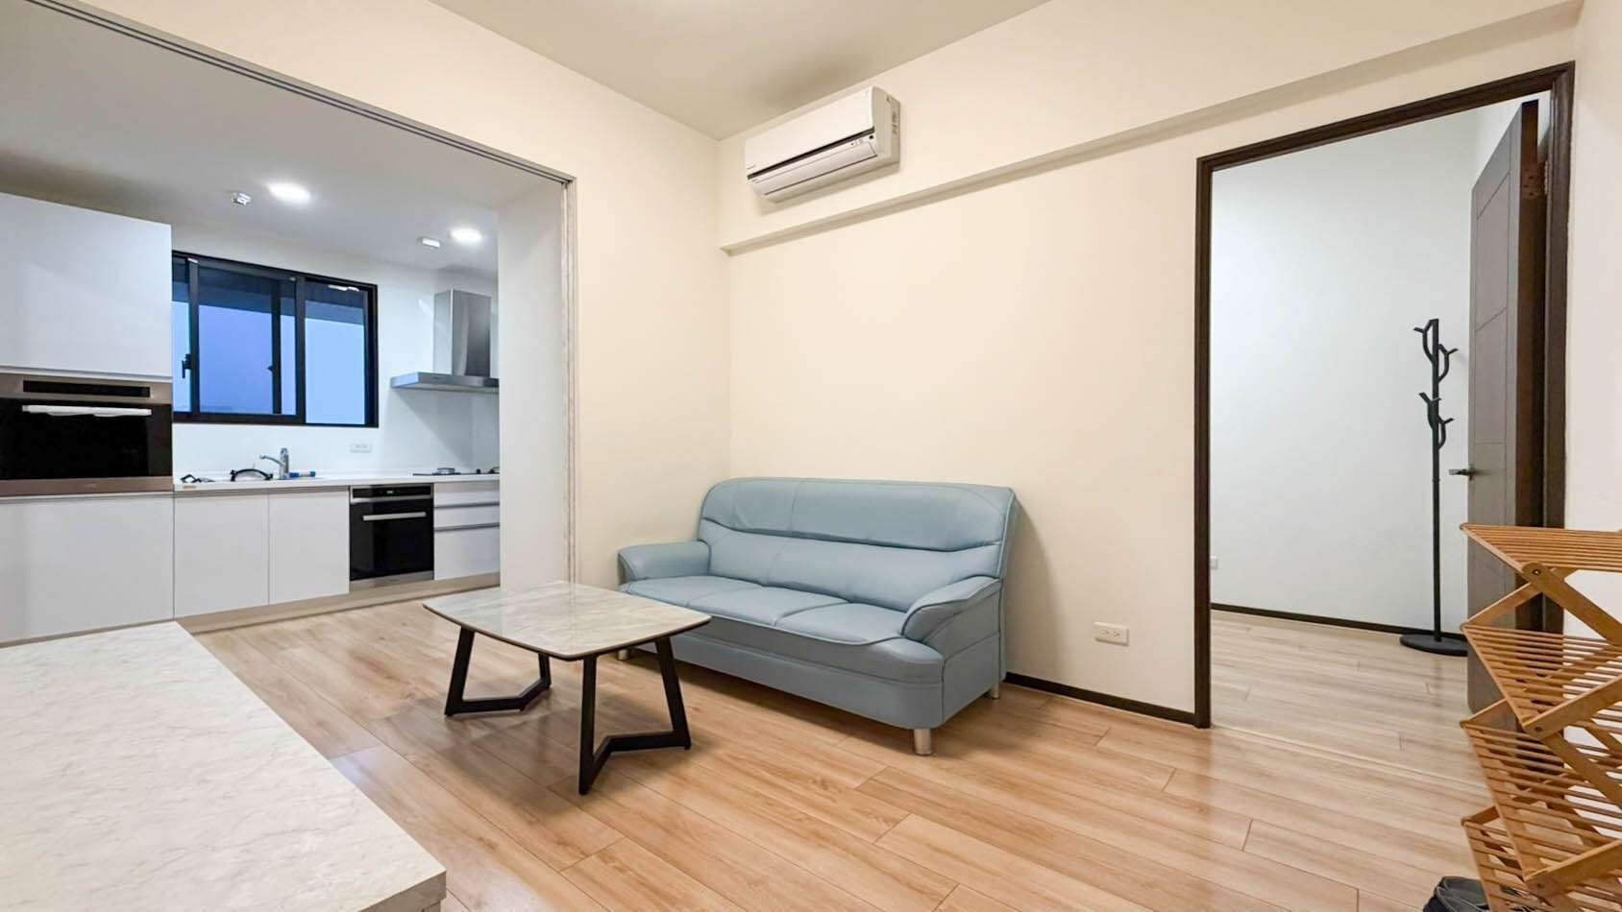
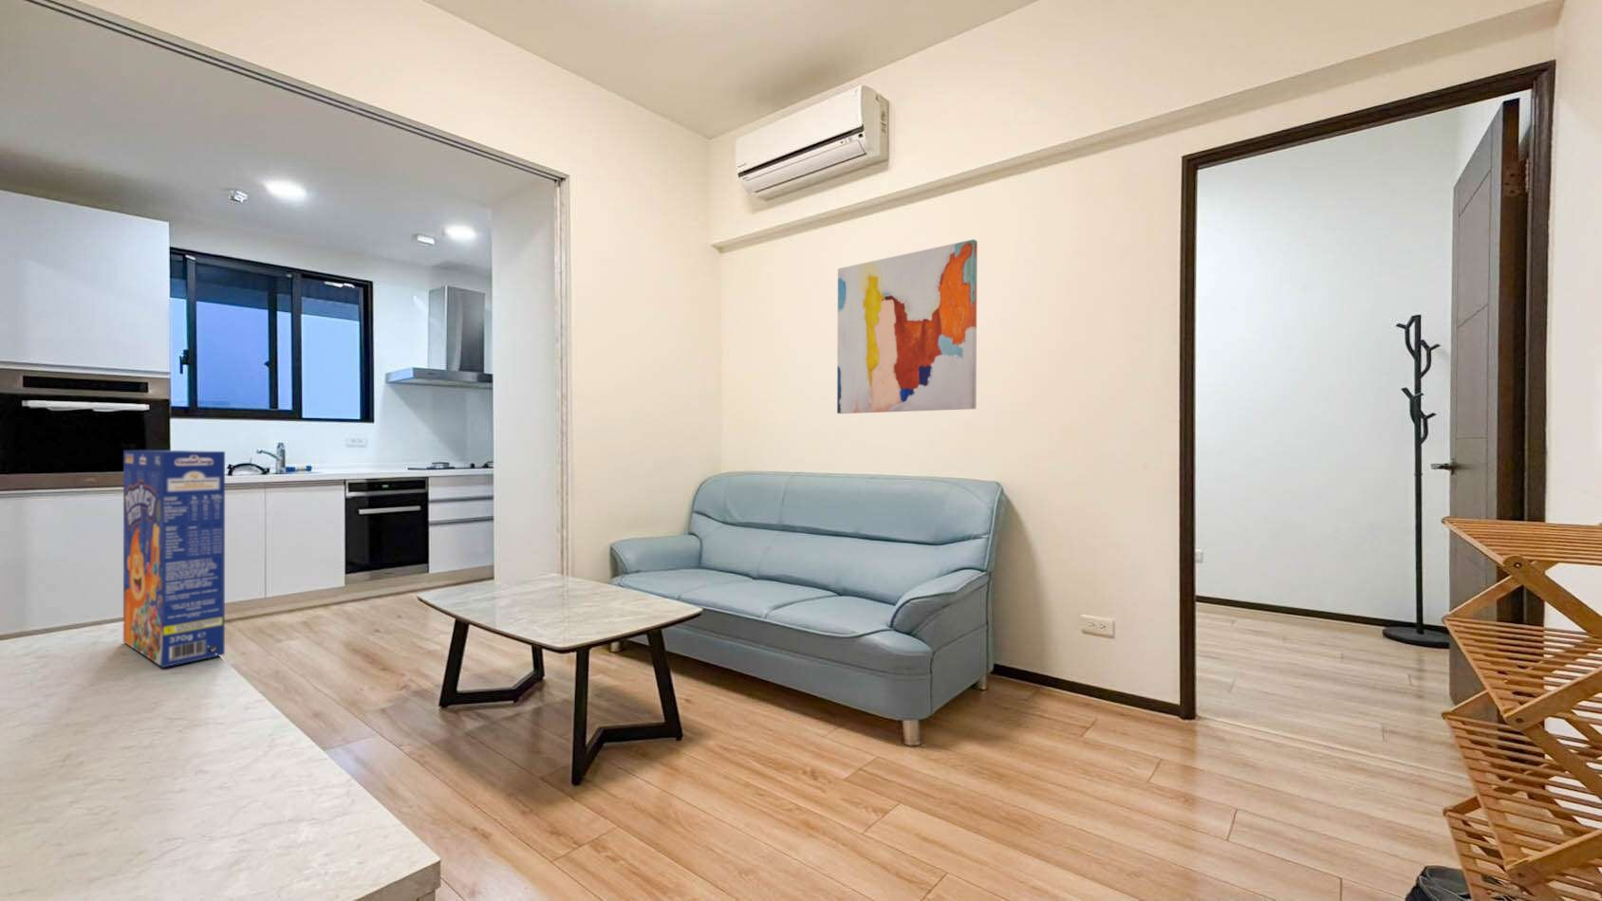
+ wall art (901, 333)
+ cereal box (172, 549)
